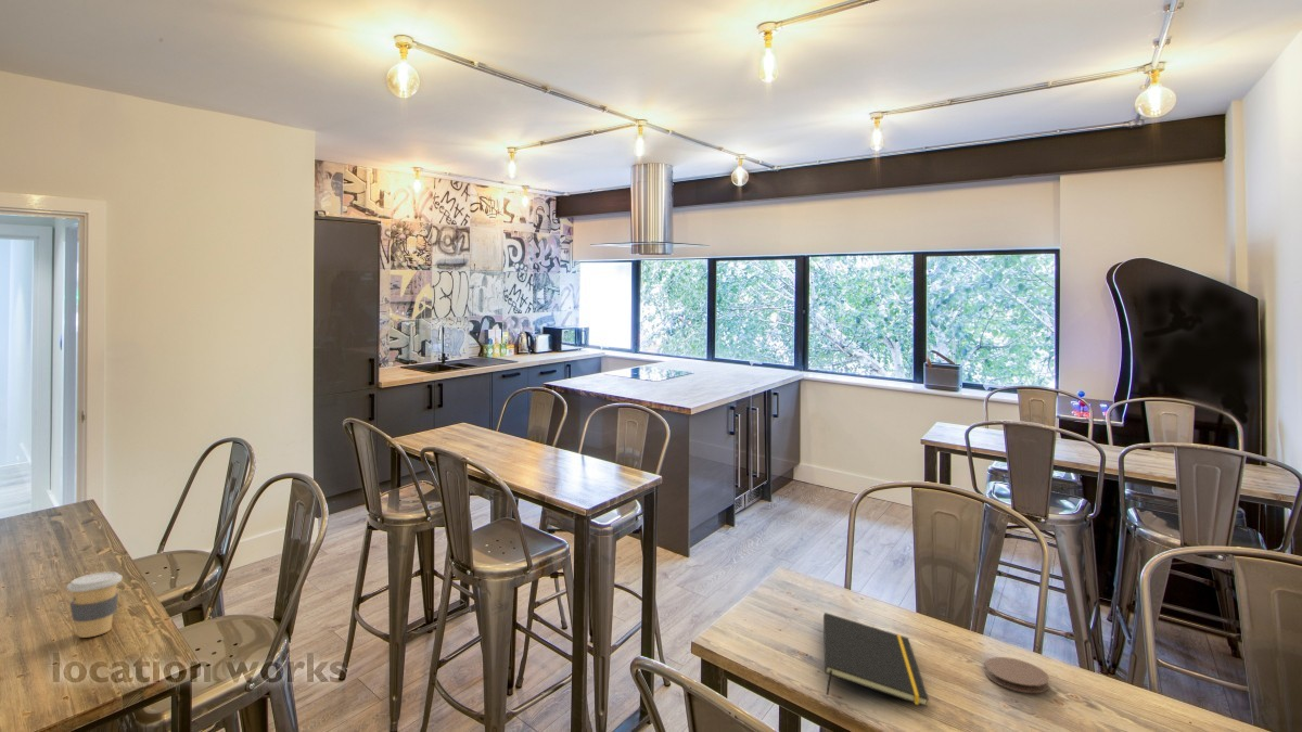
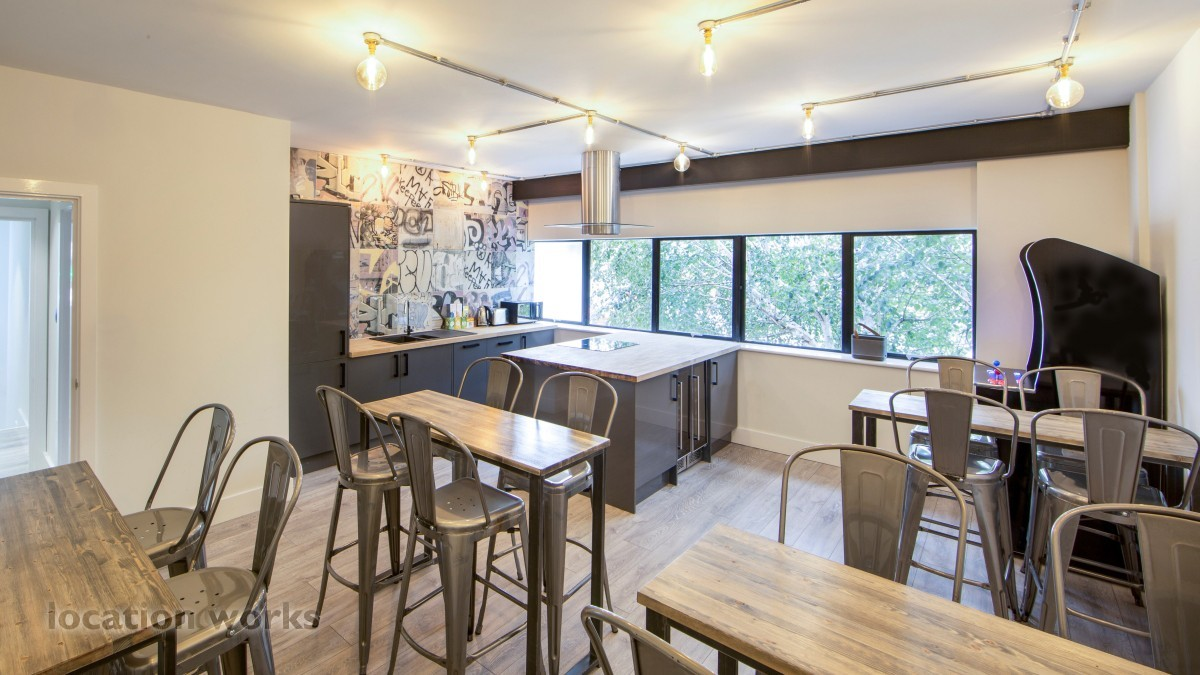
- notepad (869, 654)
- coaster (1016, 673)
- coffee cup (94, 604)
